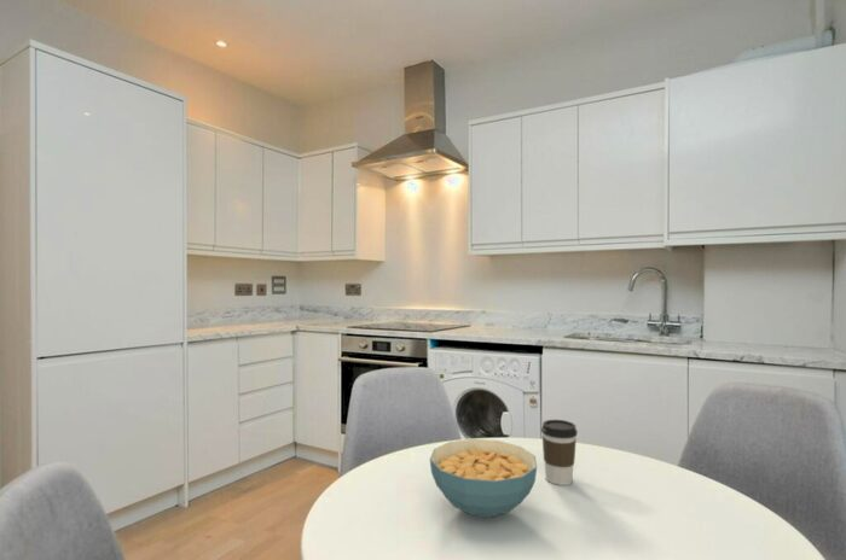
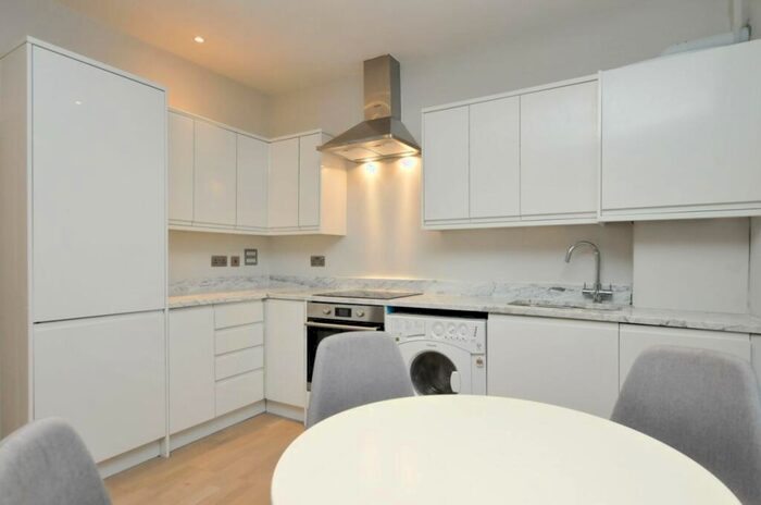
- cereal bowl (482, 483)
- coffee cup (558, 451)
